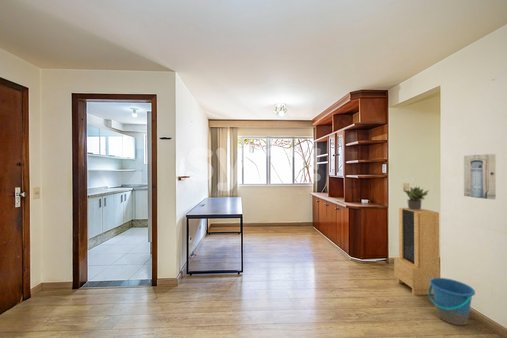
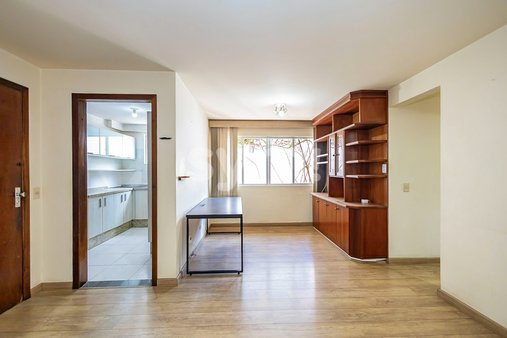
- wall art (478, 176)
- storage cabinet (415, 248)
- potted plant (415, 197)
- bucket (451, 301)
